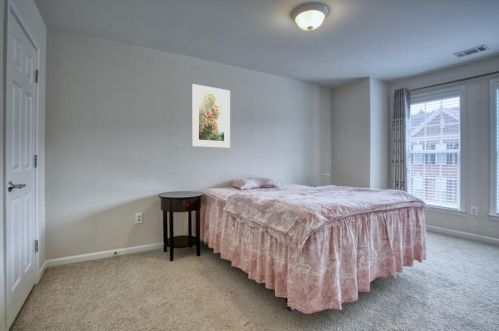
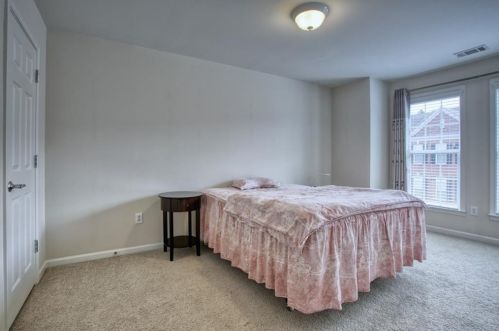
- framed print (211, 117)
